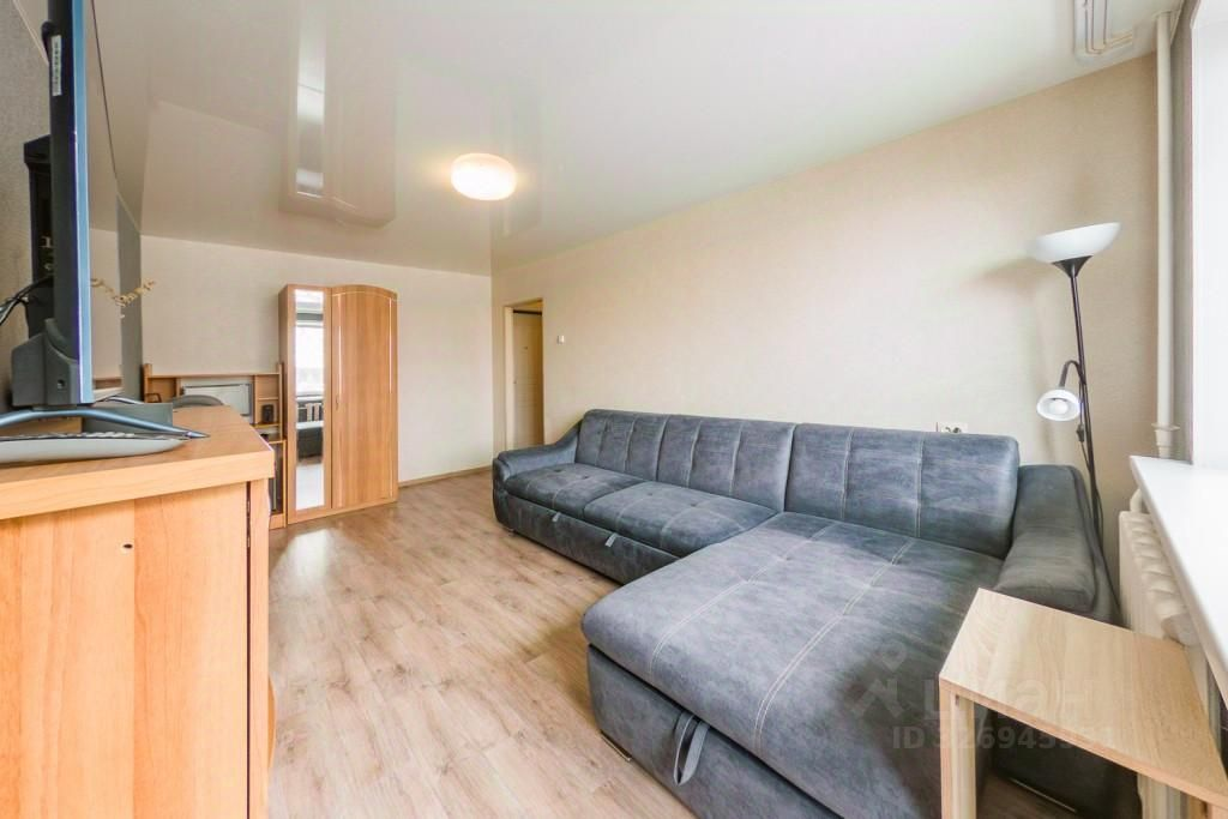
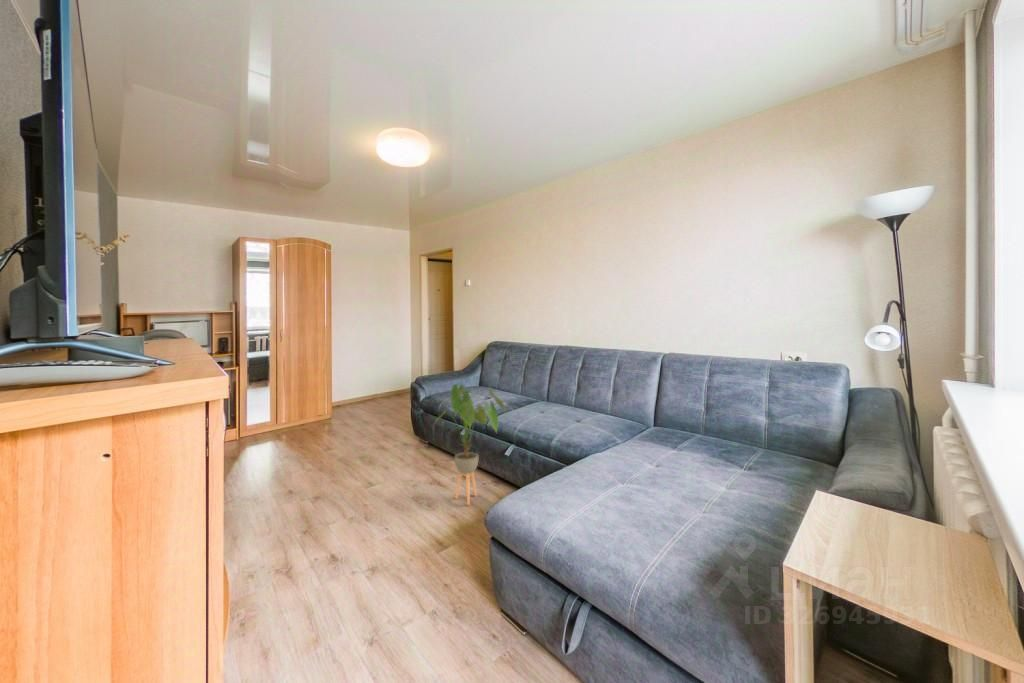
+ house plant (470, 441)
